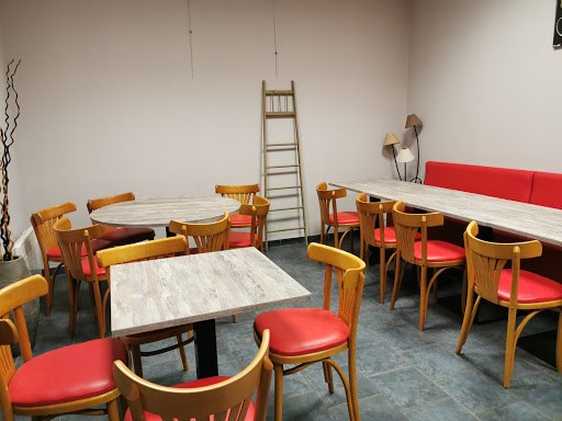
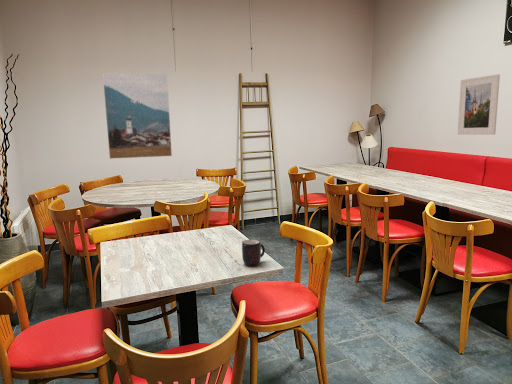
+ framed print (477, 106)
+ mug (254, 252)
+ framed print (138, 116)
